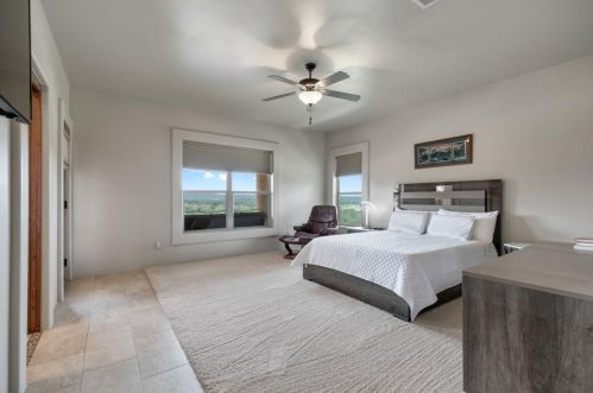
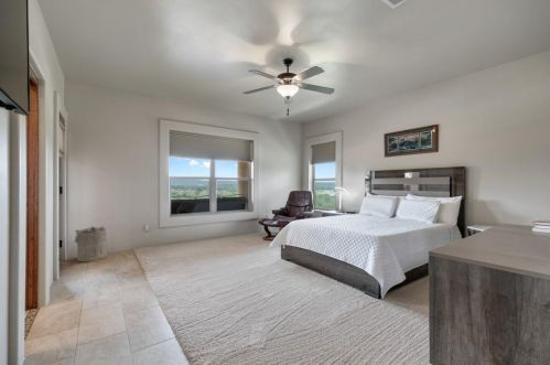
+ laundry hamper (90, 243)
